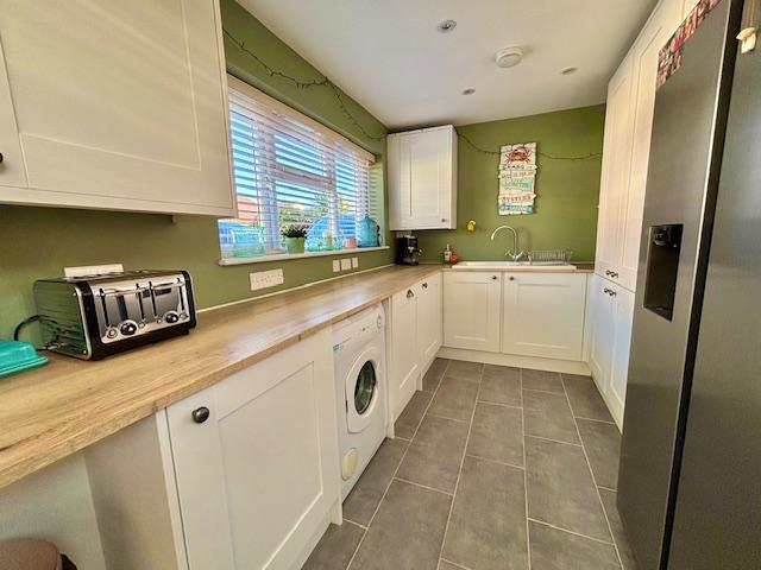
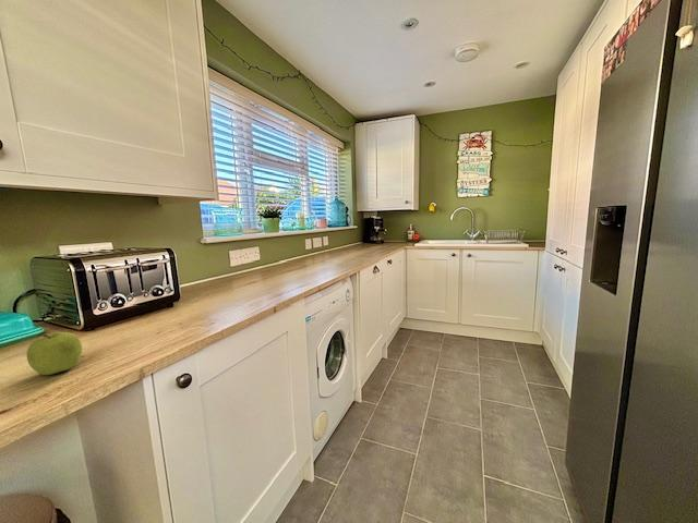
+ fruit (56, 351)
